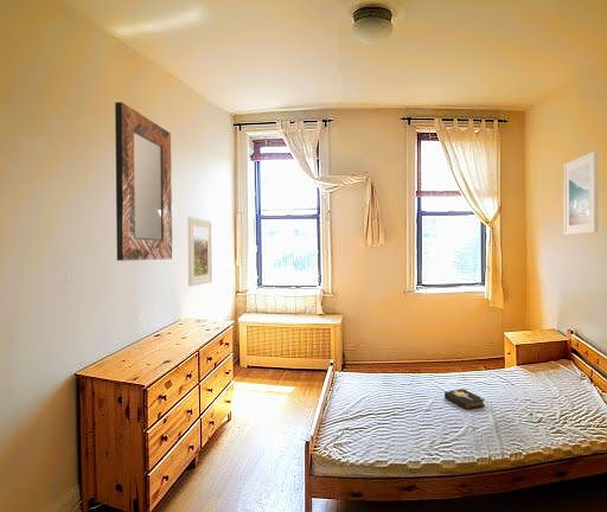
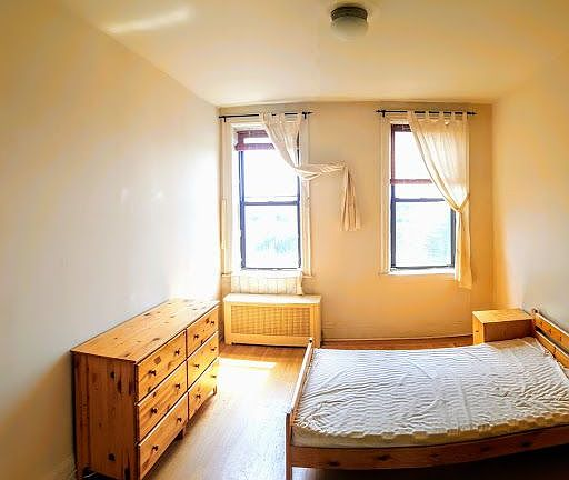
- home mirror (147, 190)
- hardback book (464, 397)
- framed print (579, 196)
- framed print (200, 251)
